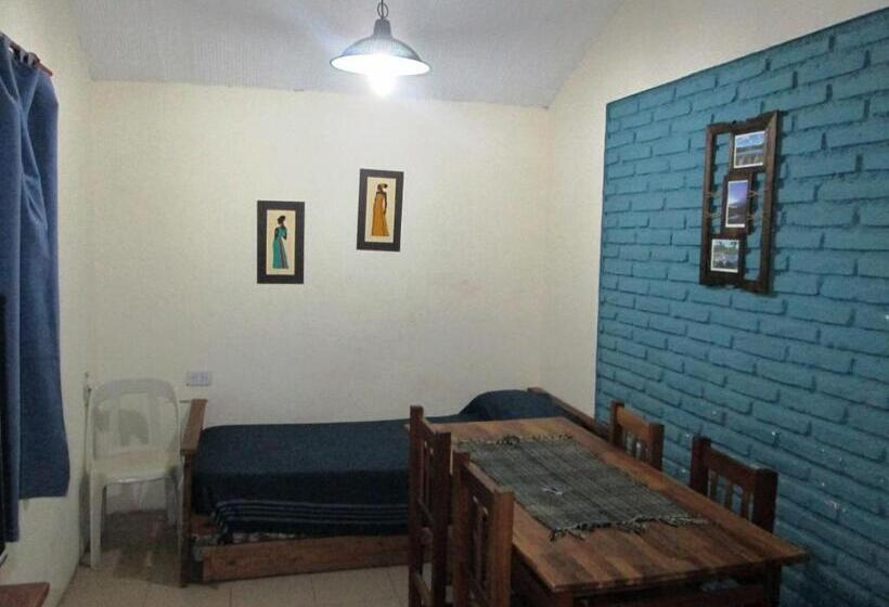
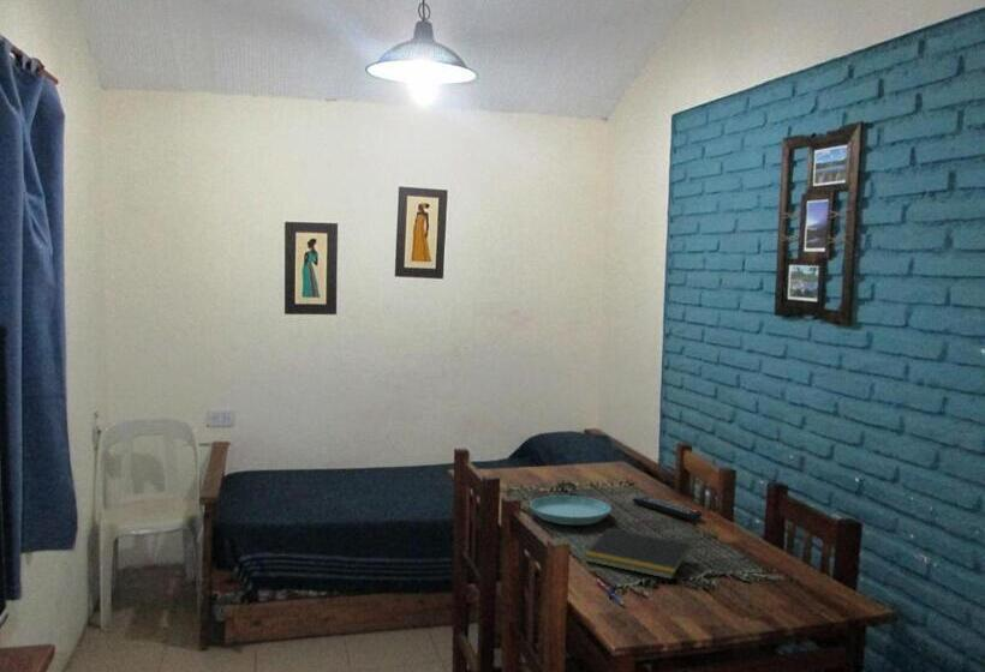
+ notepad (637, 552)
+ saucer (569, 510)
+ pen (609, 590)
+ remote control (665, 506)
